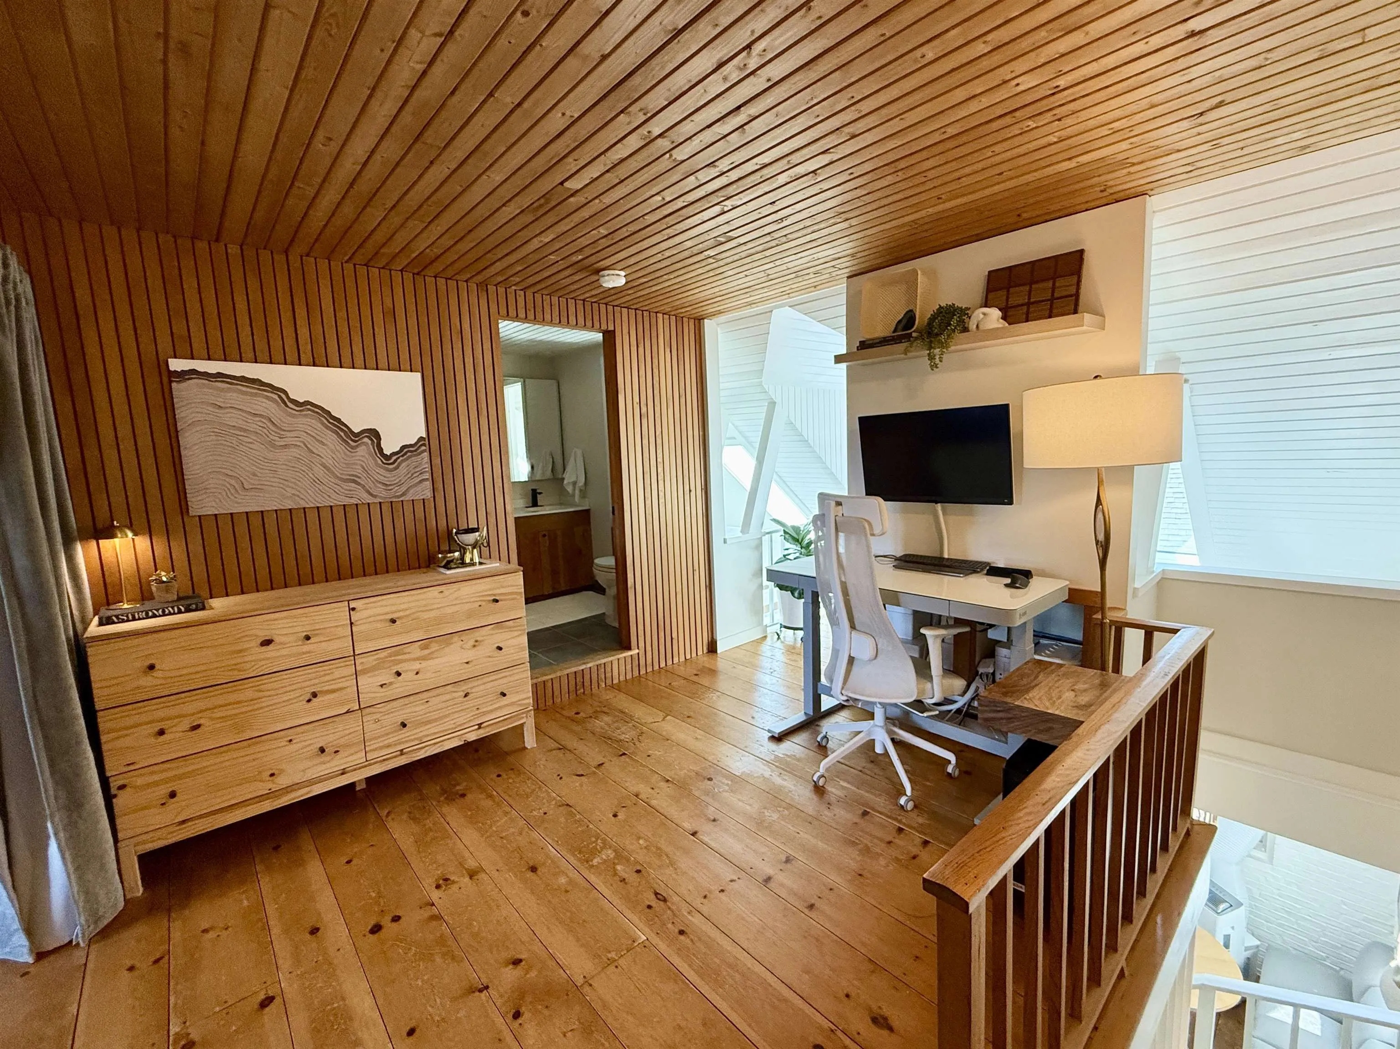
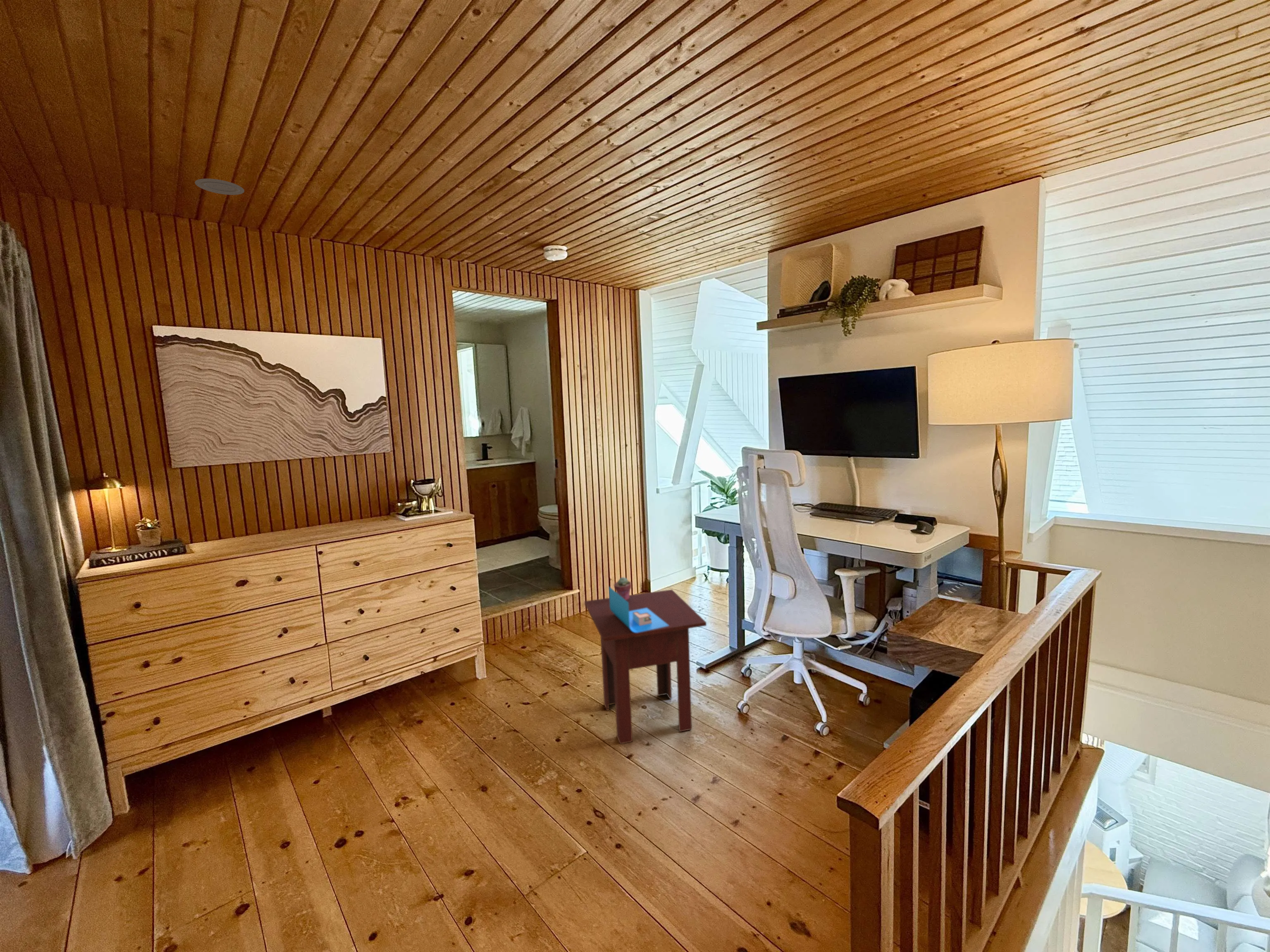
+ side table (644, 664)
+ architectural model (638, 609)
+ potted succulent (623, 588)
+ recessed light (220, 184)
